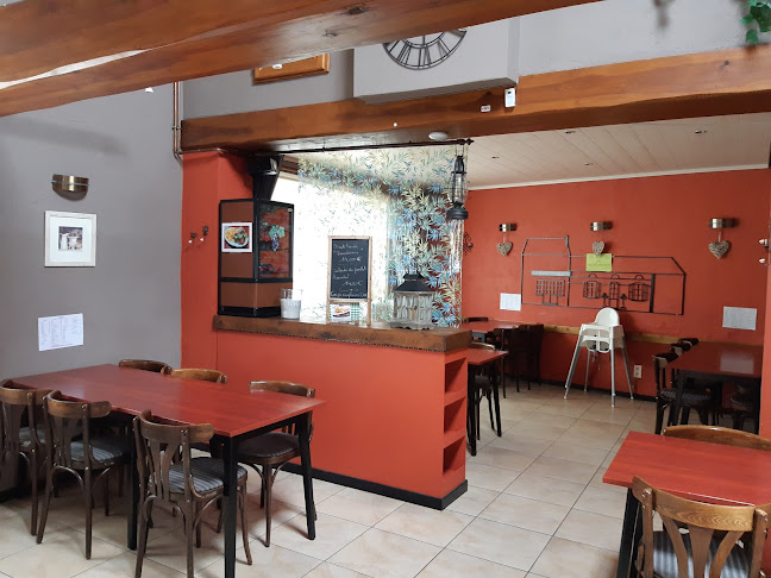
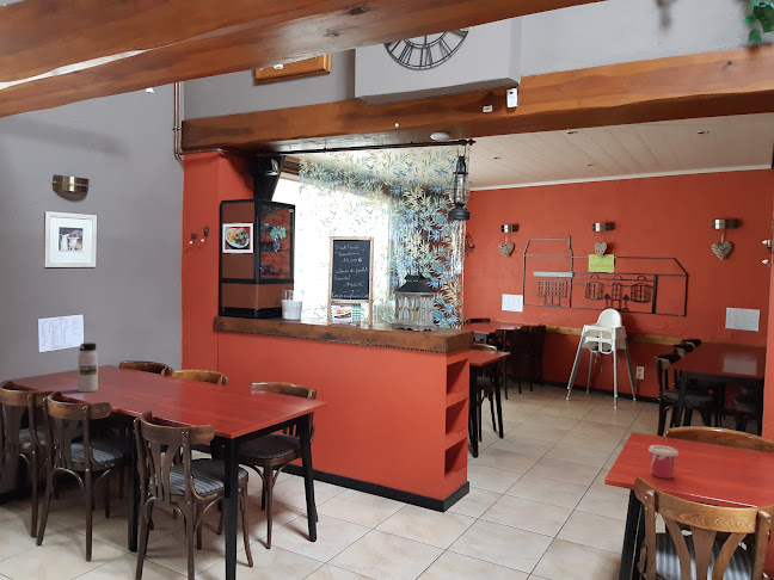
+ cup (663, 462)
+ water bottle (87, 366)
